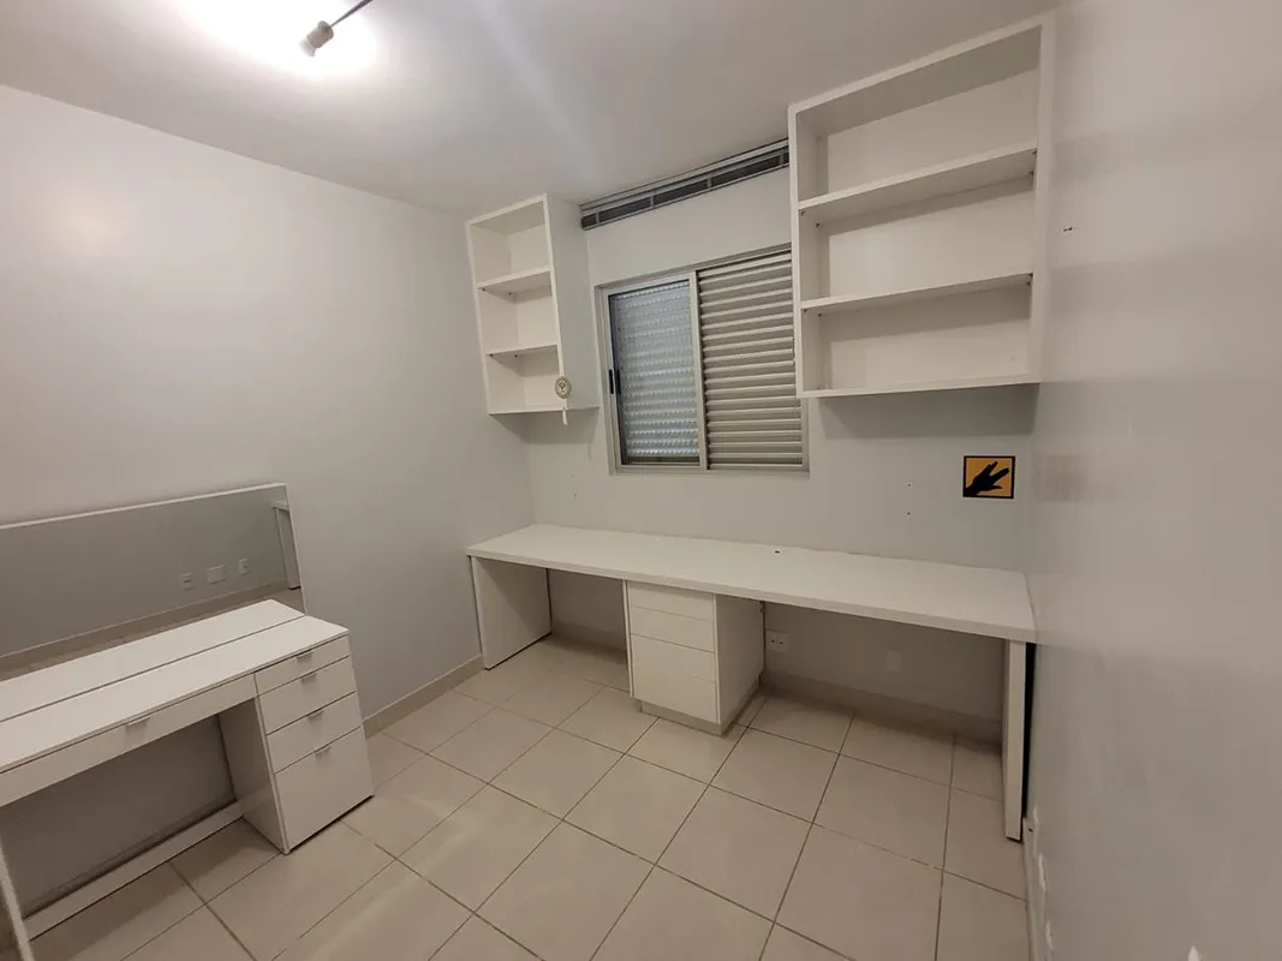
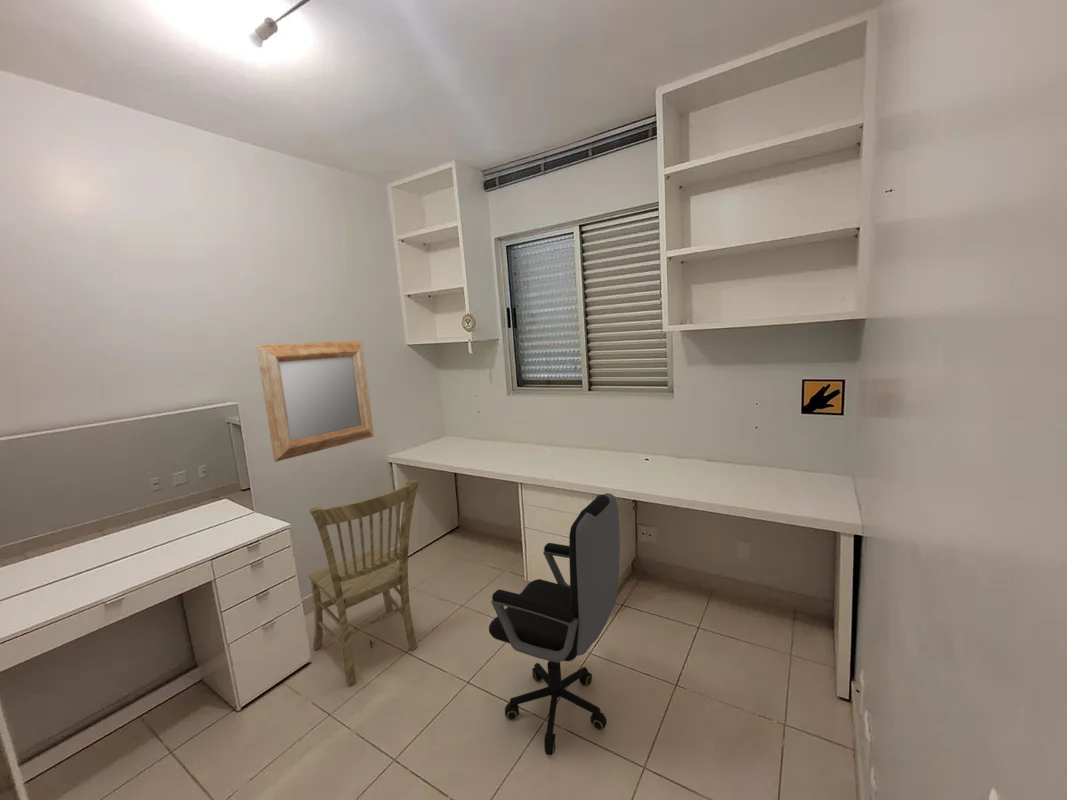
+ dining chair (361, 568)
+ office chair (558, 607)
+ mirror (324, 396)
